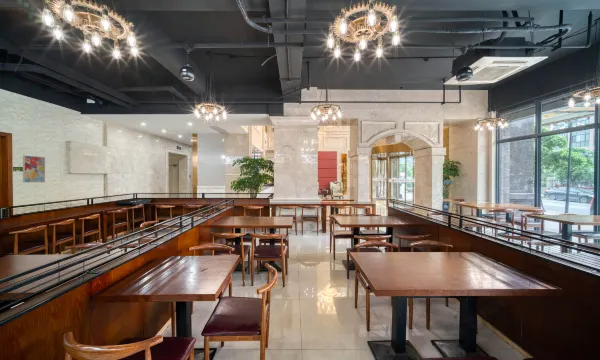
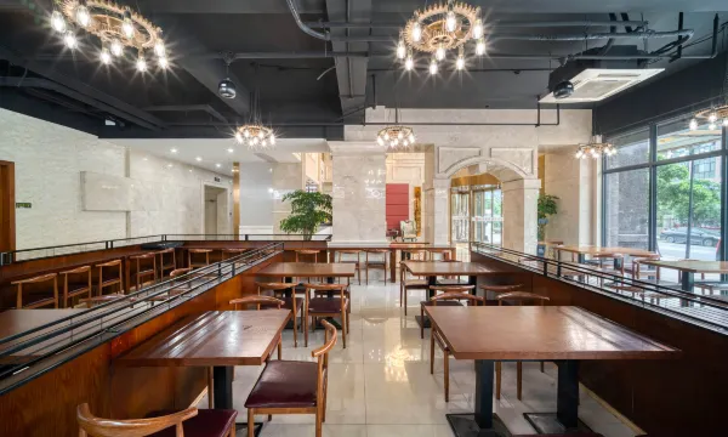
- wall art (34, 169)
